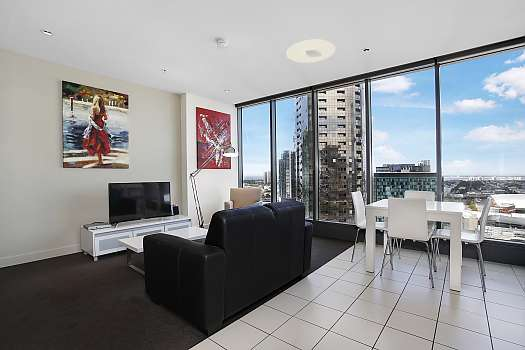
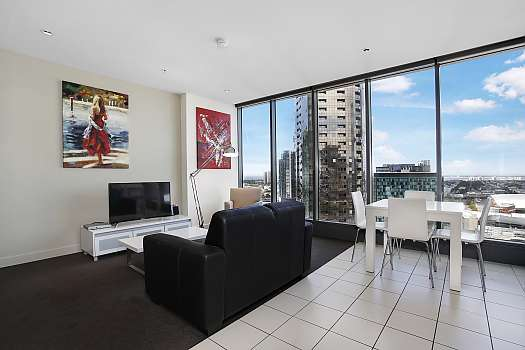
- ceiling light (310, 49)
